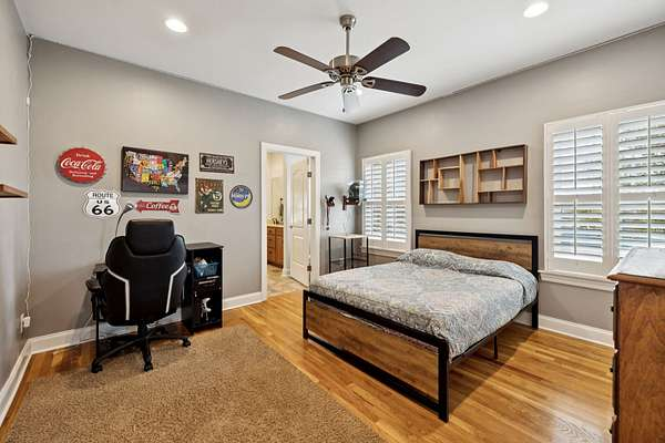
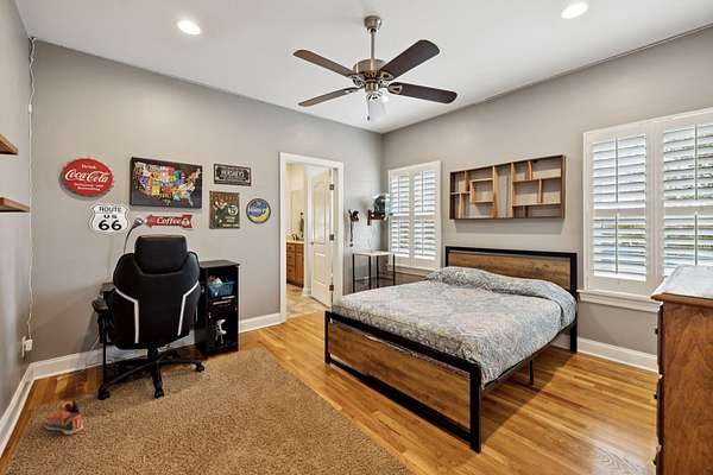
+ sneaker (64, 413)
